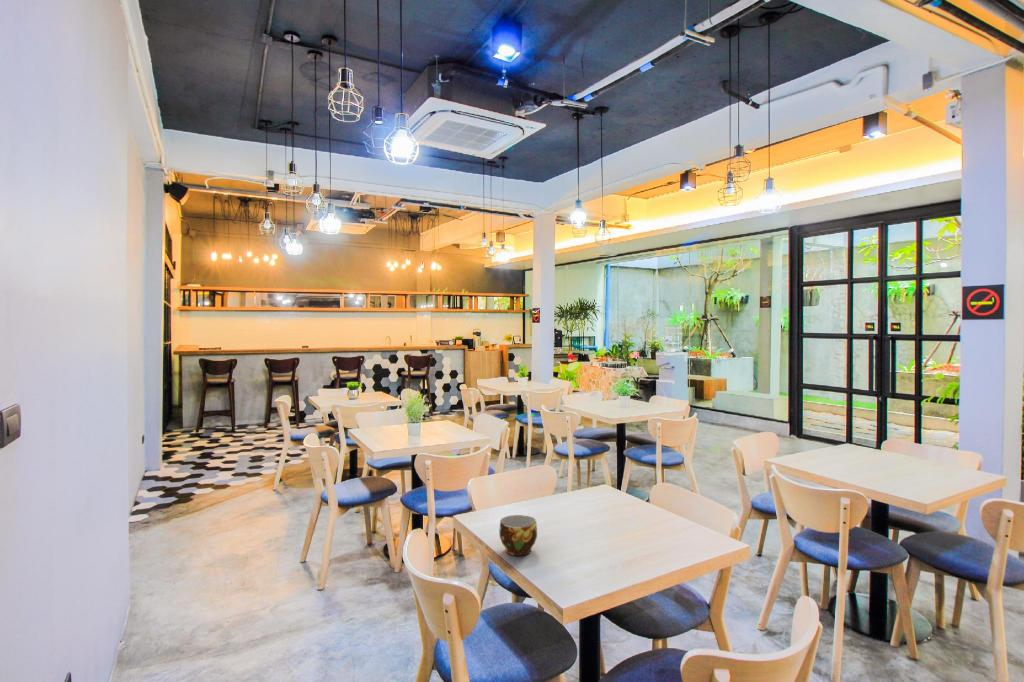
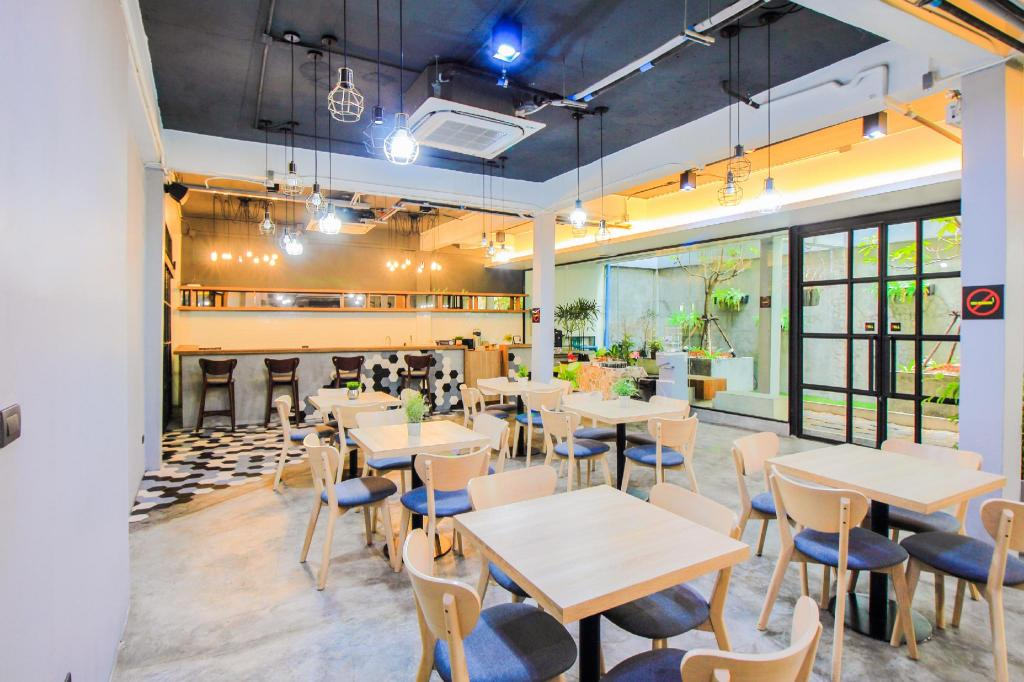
- cup (516, 535)
